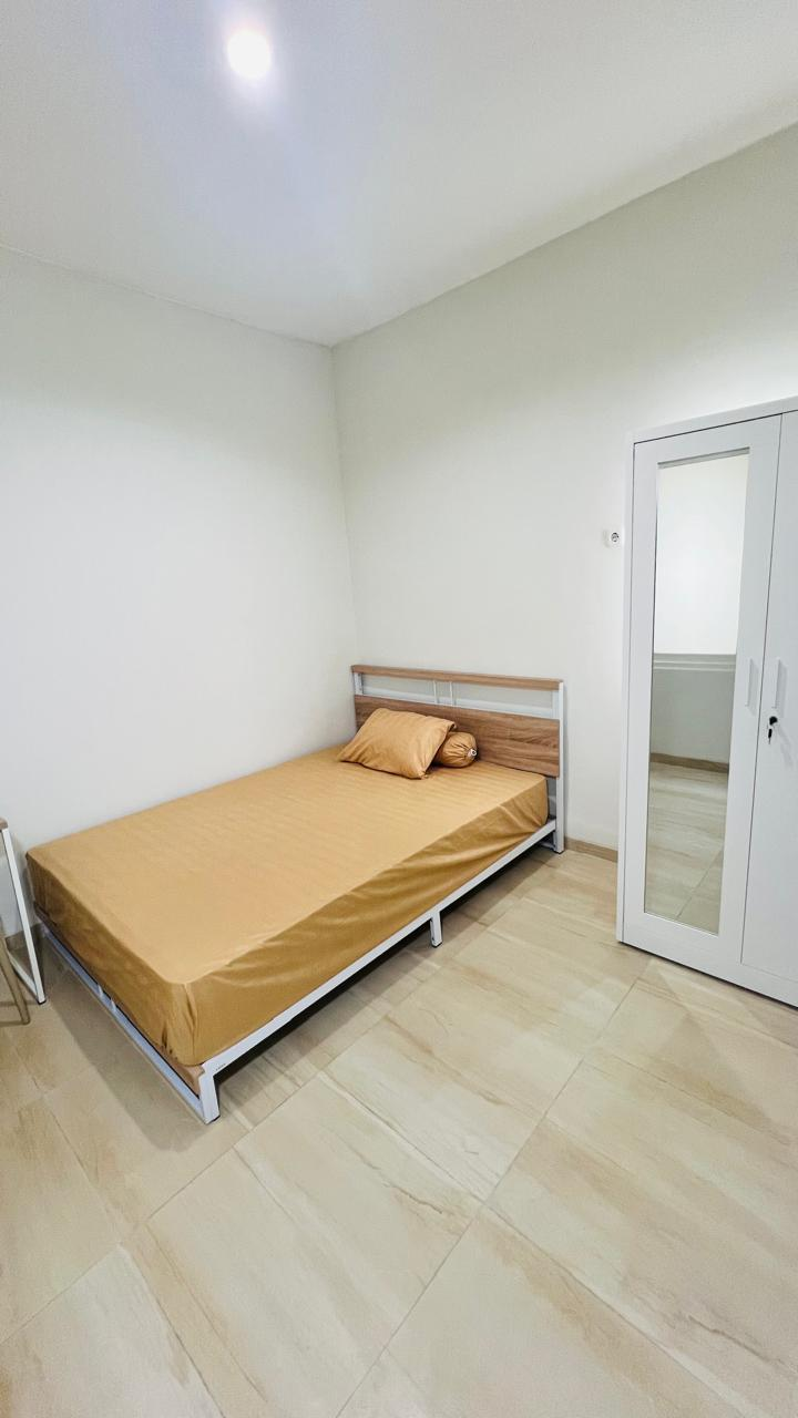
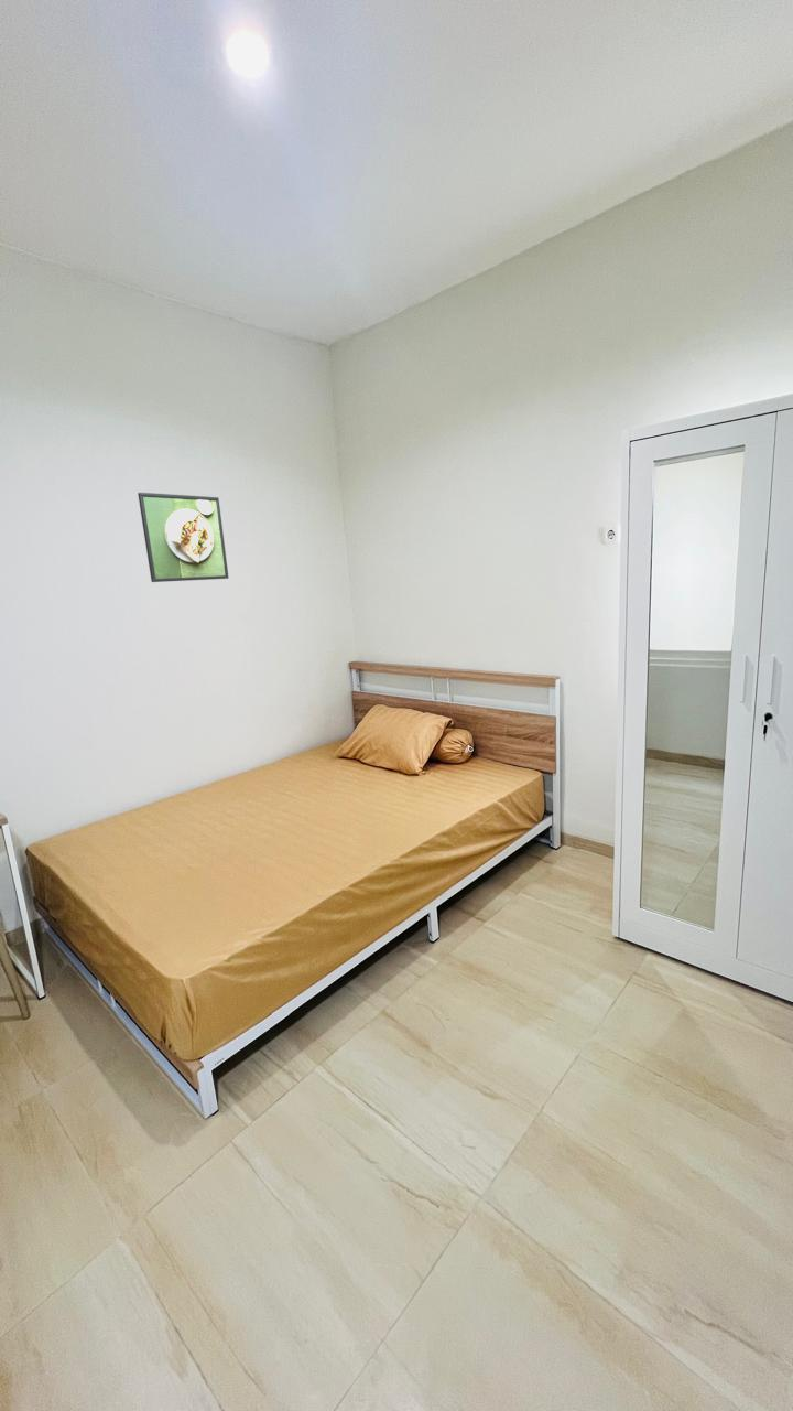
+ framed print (186, 538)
